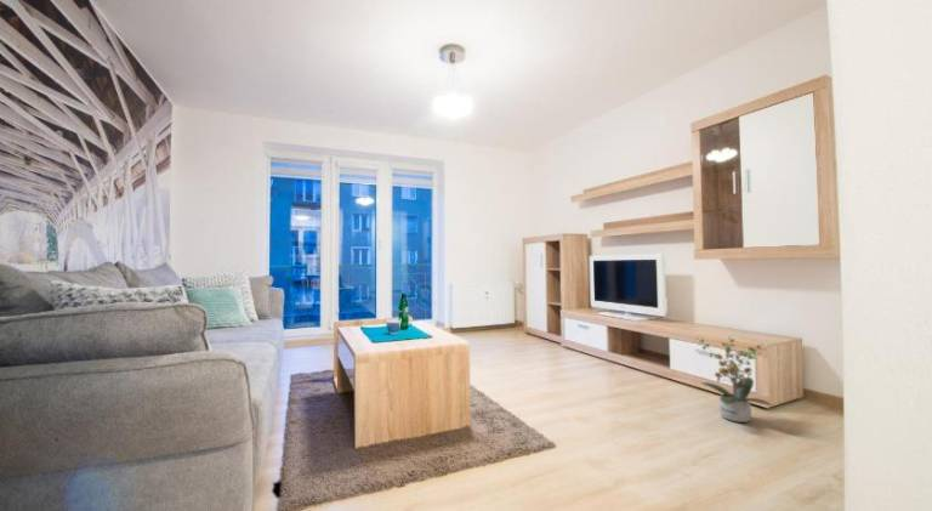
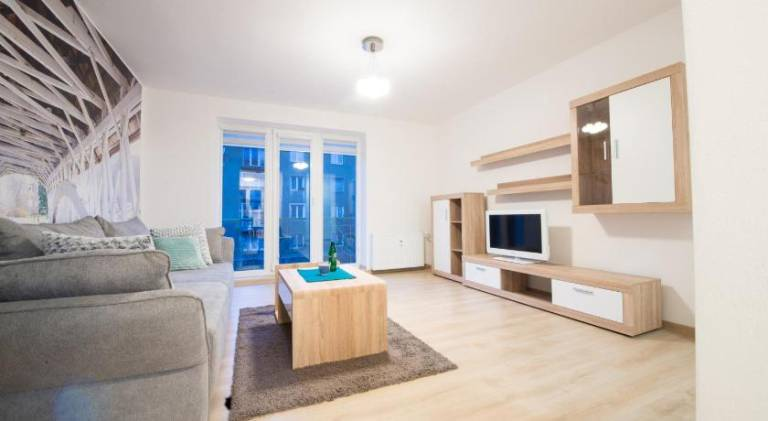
- potted plant (732, 377)
